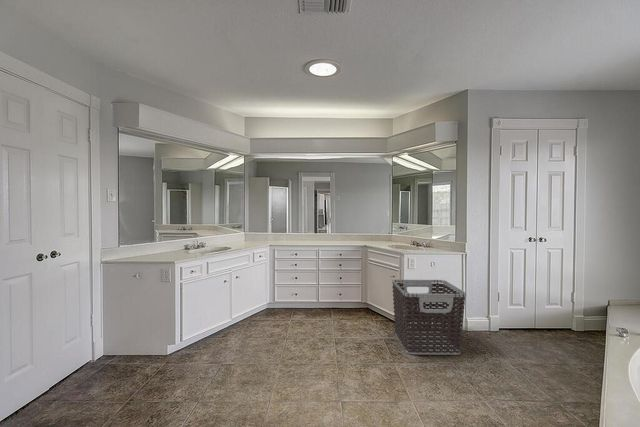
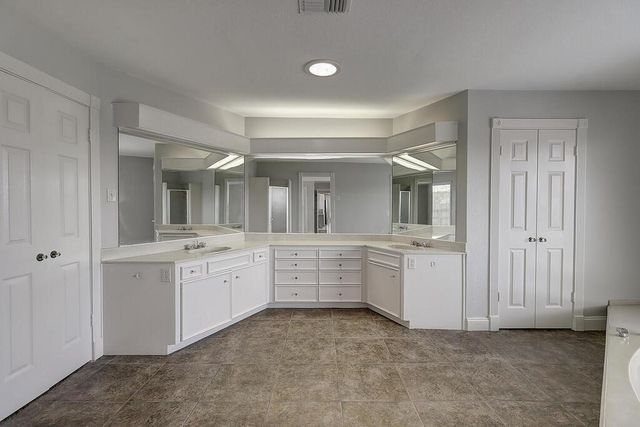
- clothes hamper (425, 314)
